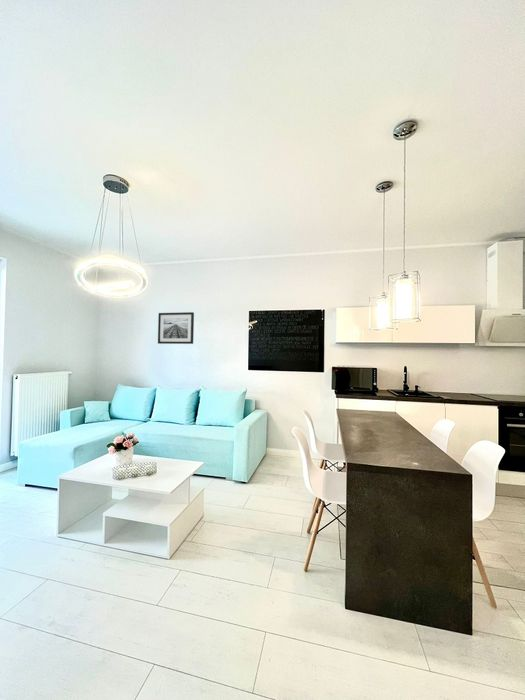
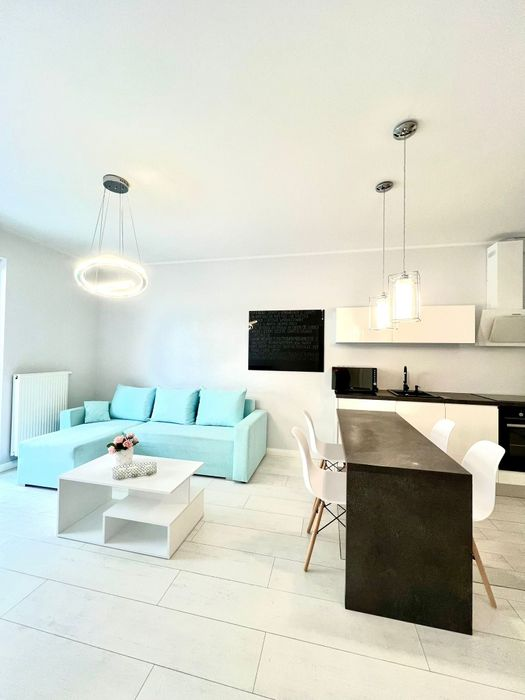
- wall art (175, 328)
